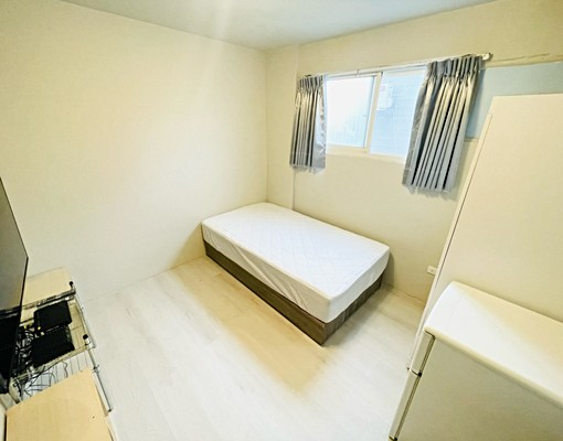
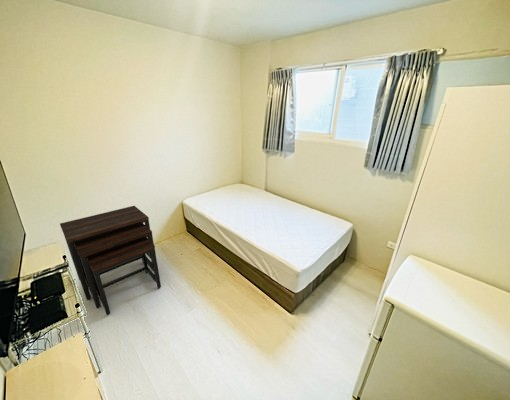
+ desk (117, 255)
